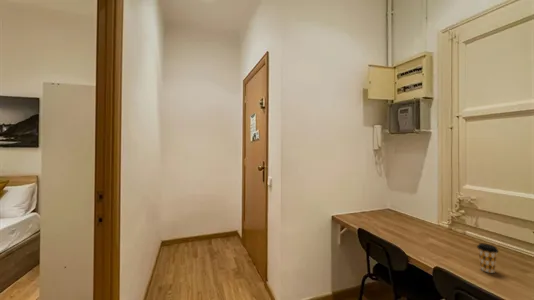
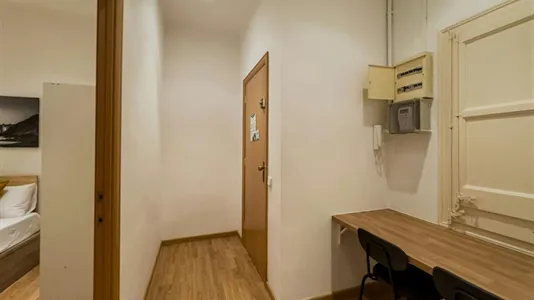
- coffee cup (487, 258)
